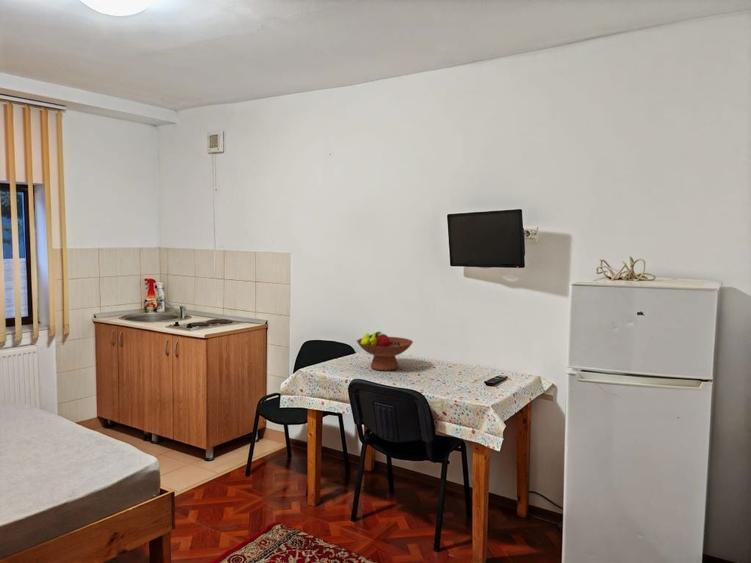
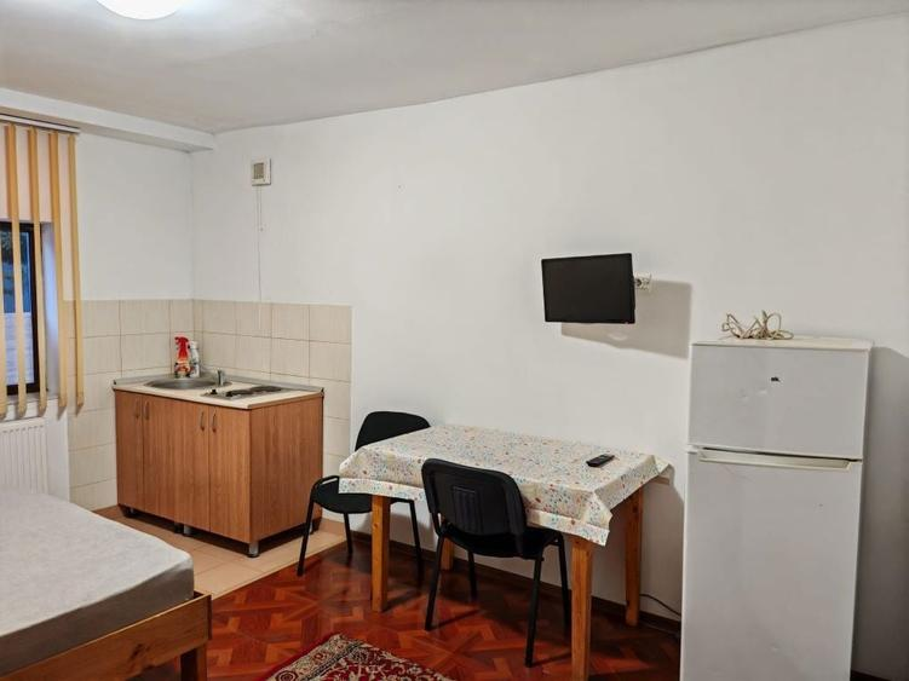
- fruit bowl (384, 349)
